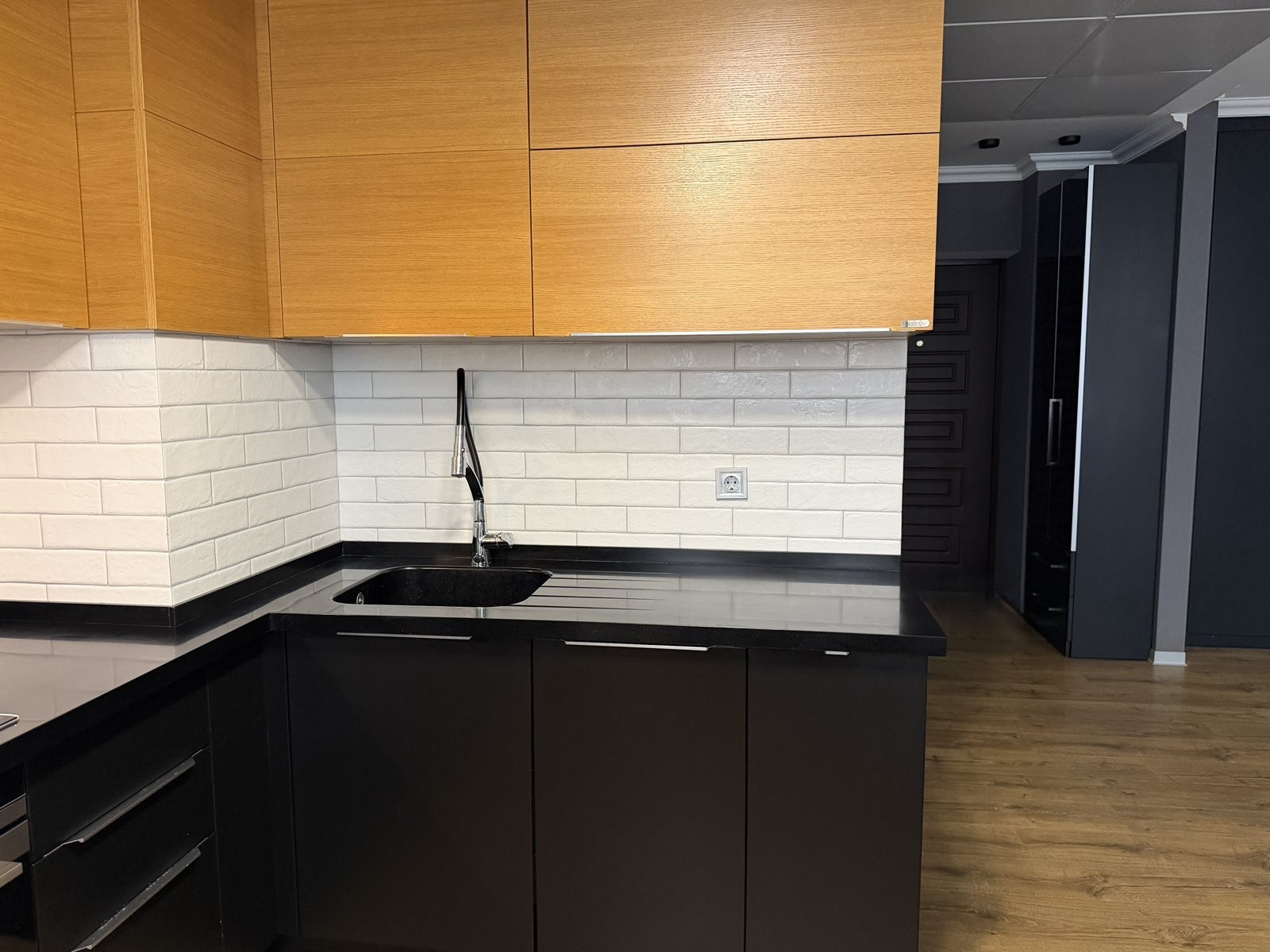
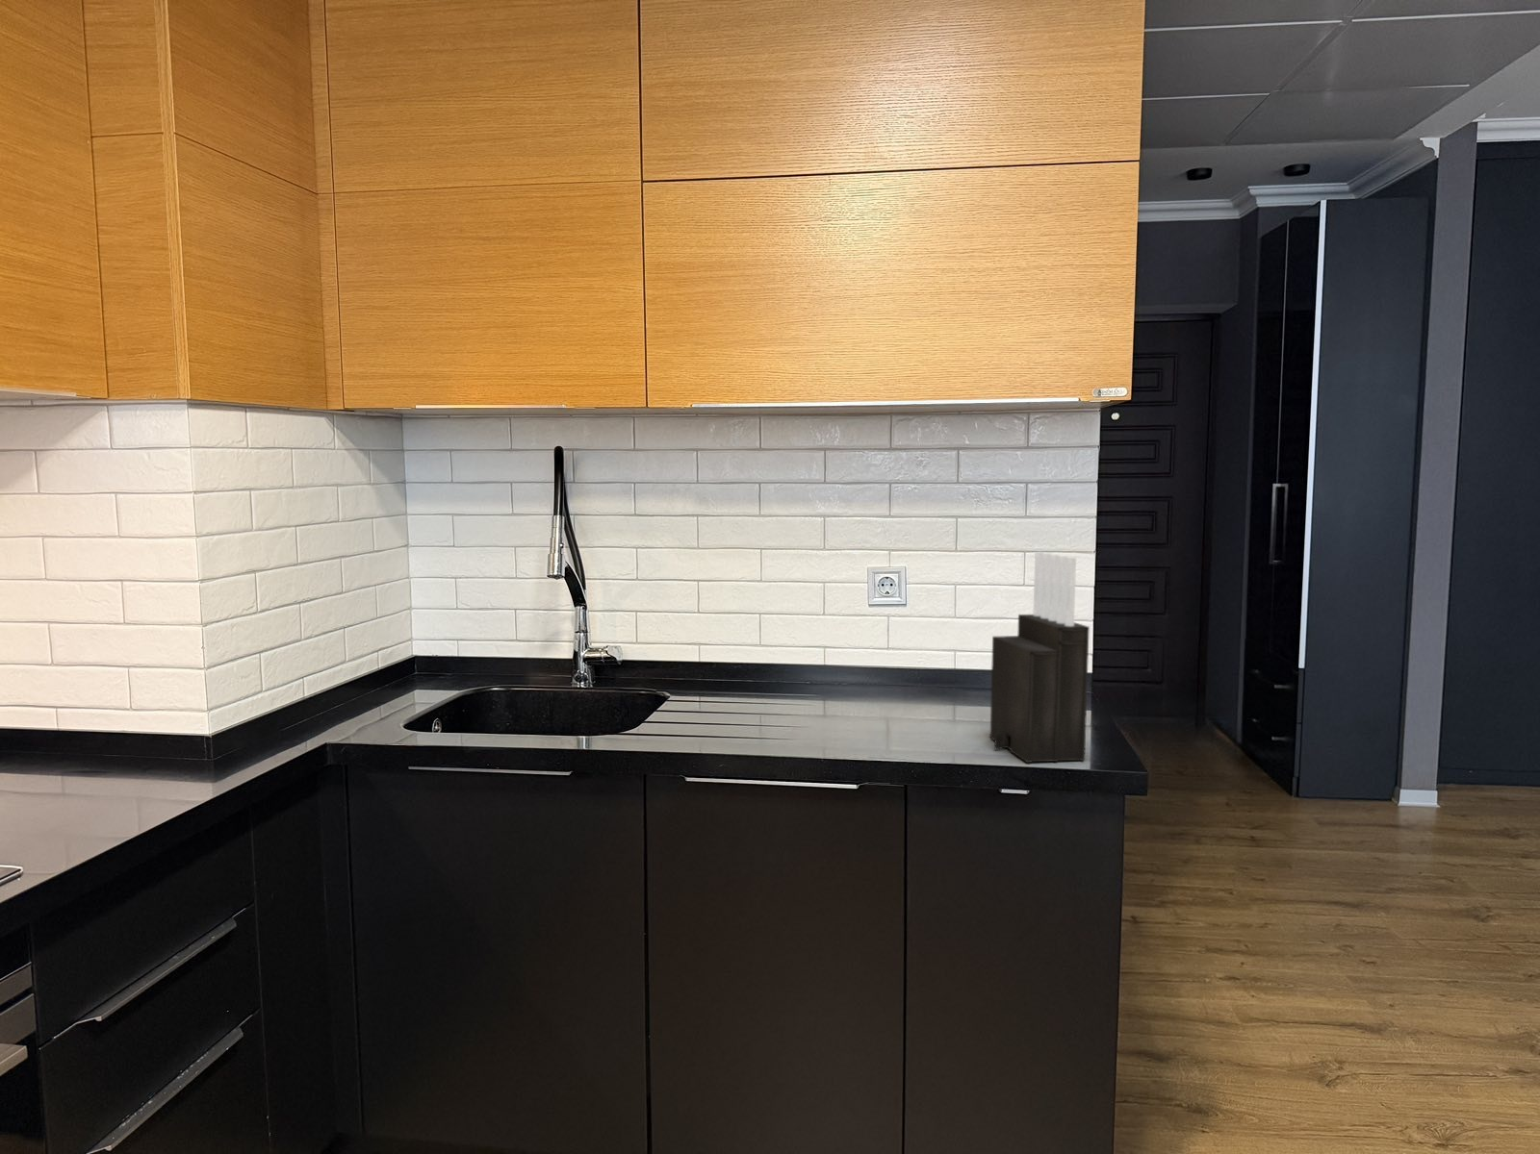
+ knife block (1032, 652)
